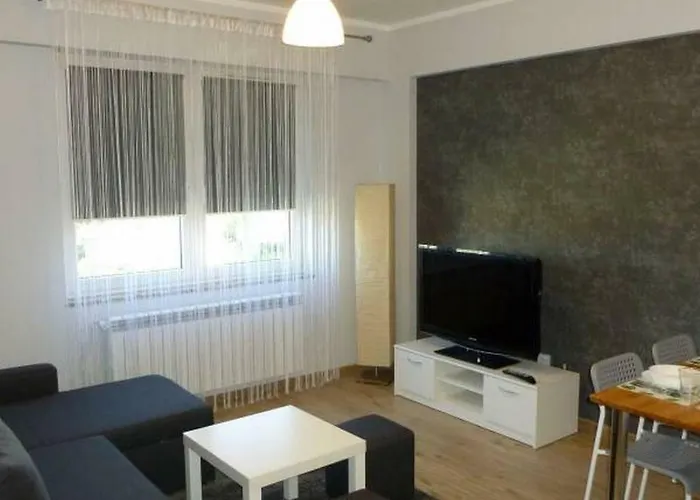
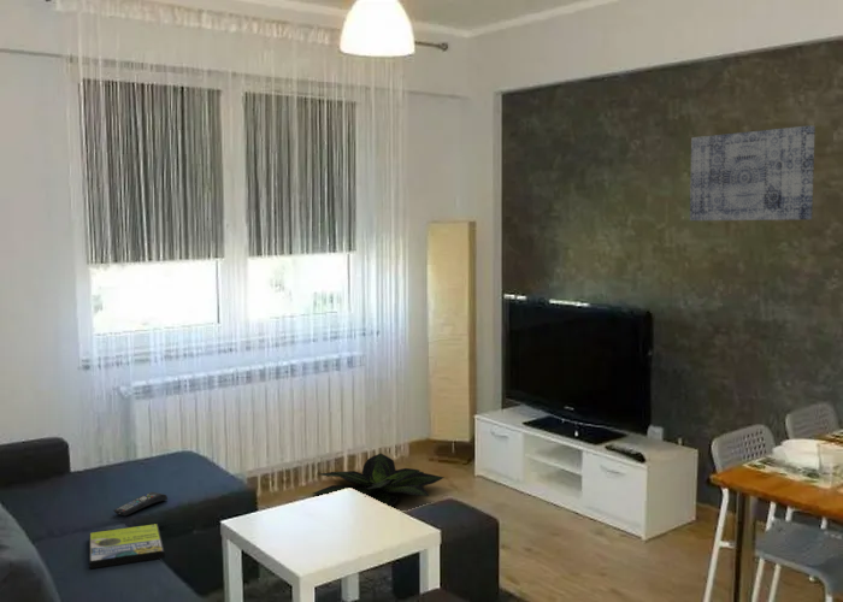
+ decorative plant (379, 480)
+ remote control (141, 502)
+ wall art (748, 176)
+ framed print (125, 544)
